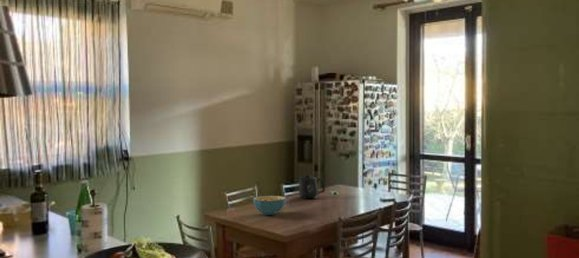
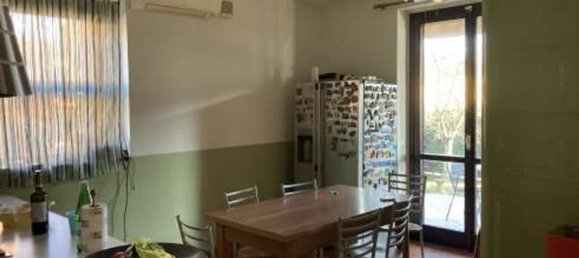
- mug (310, 185)
- cereal bowl (269, 206)
